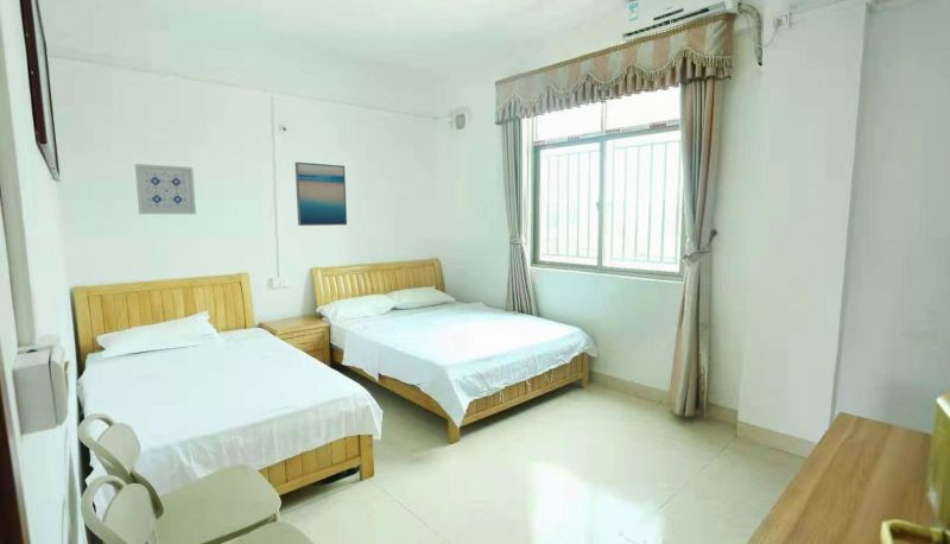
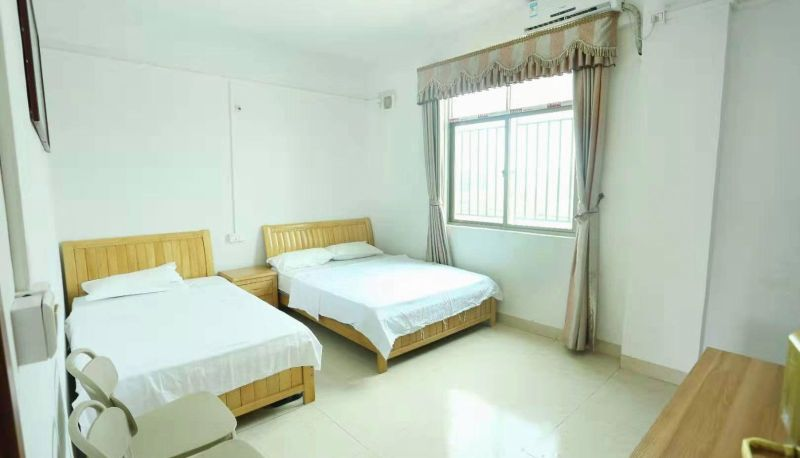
- wall art (166, 190)
- wall art (322, 195)
